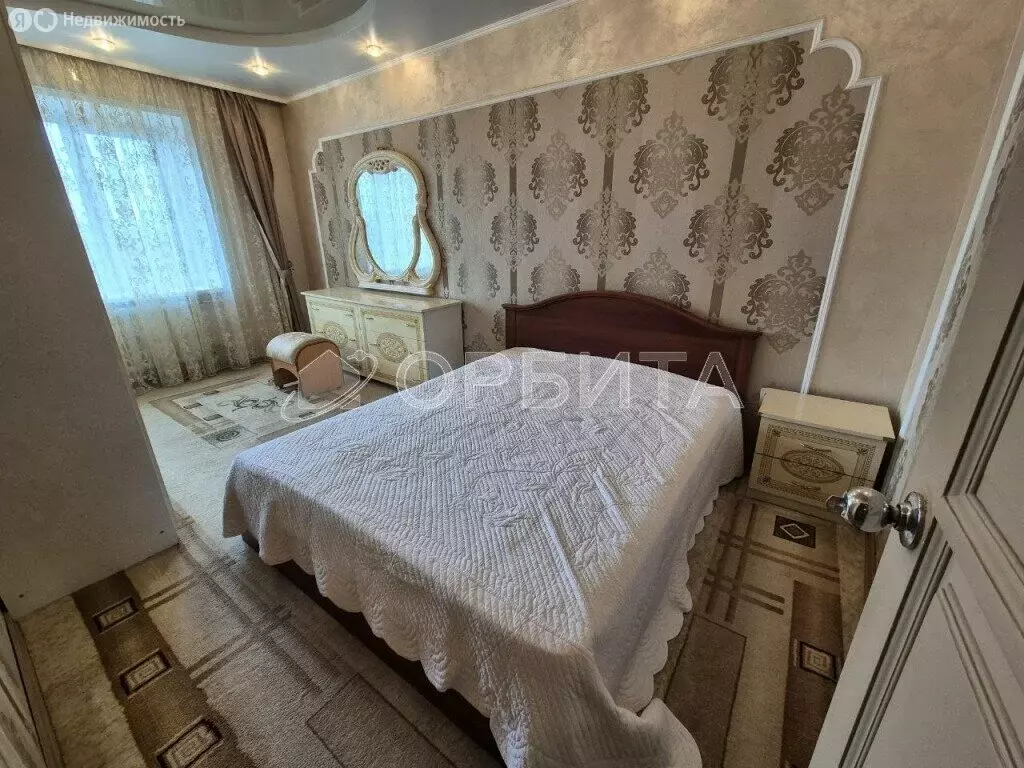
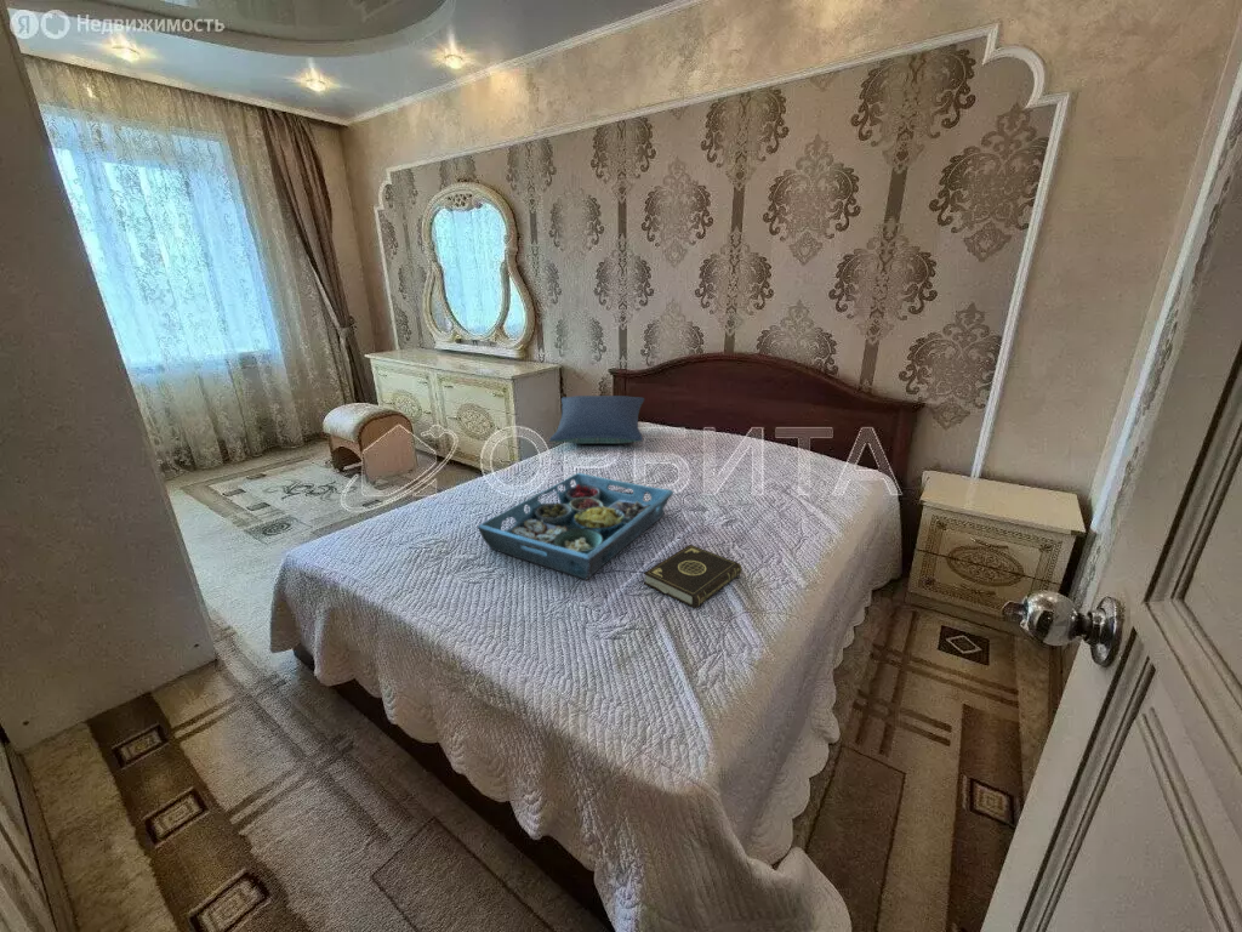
+ serving tray (583, 517)
+ pillow (599, 419)
+ book (693, 574)
